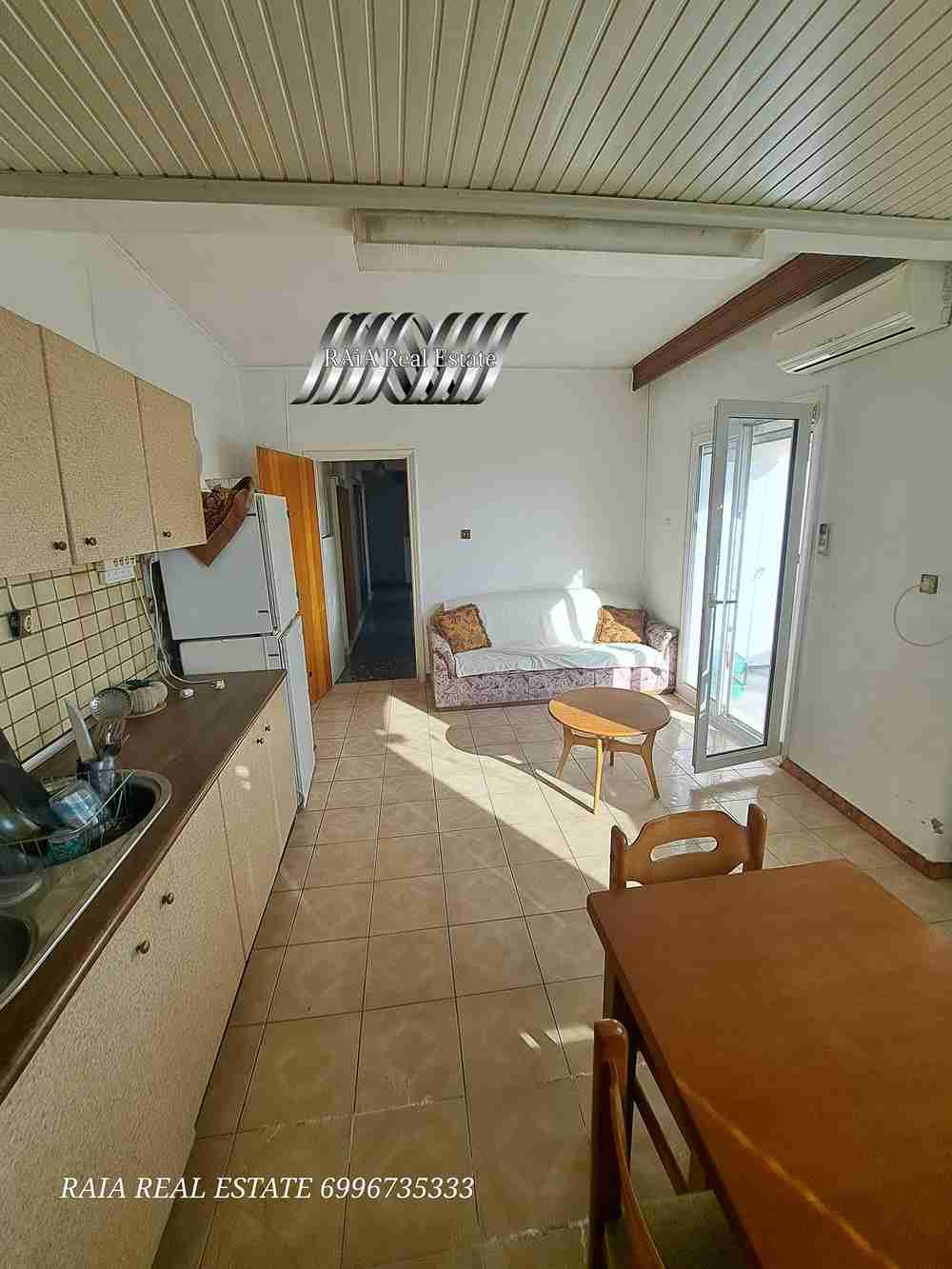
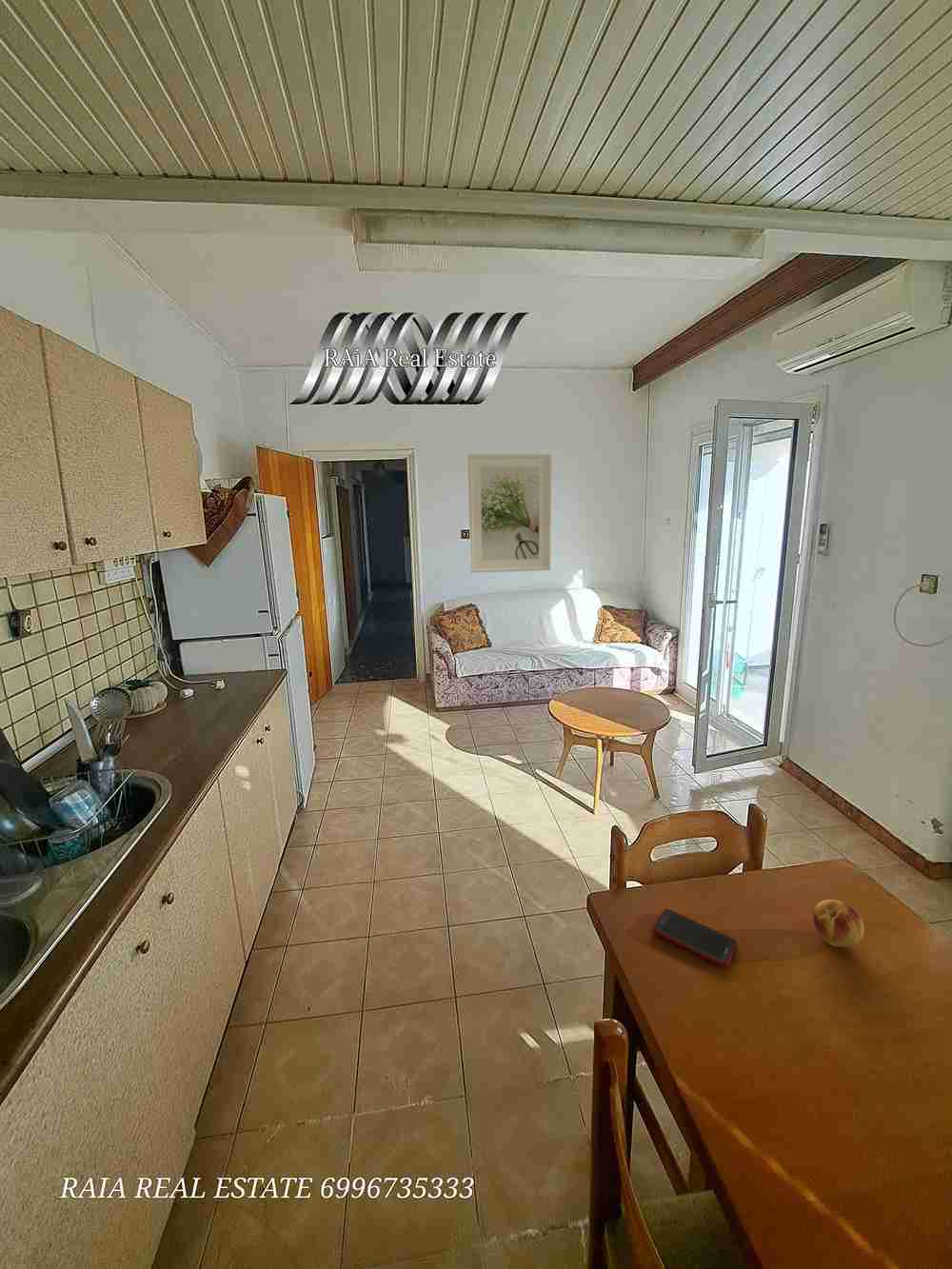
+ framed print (510, 514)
+ fruit (838, 922)
+ cell phone (693, 936)
